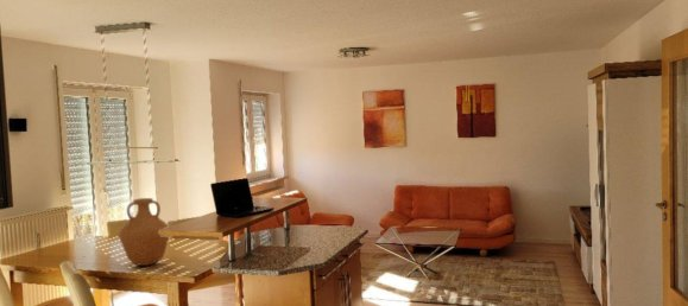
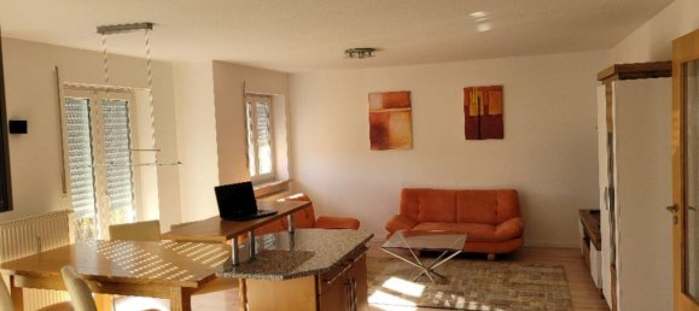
- vase (144, 231)
